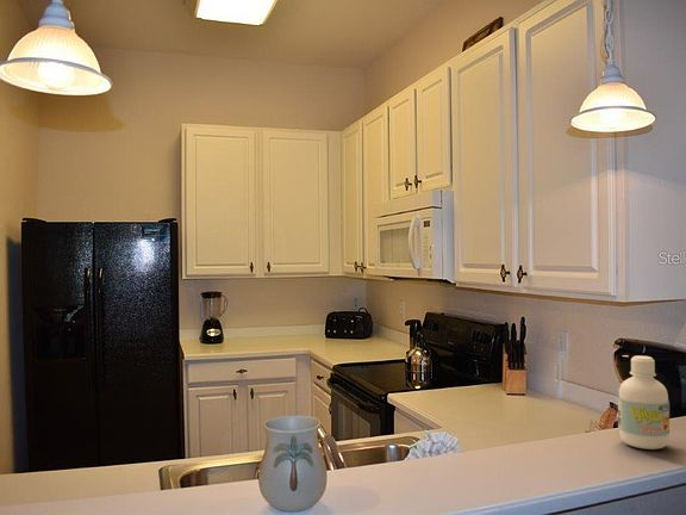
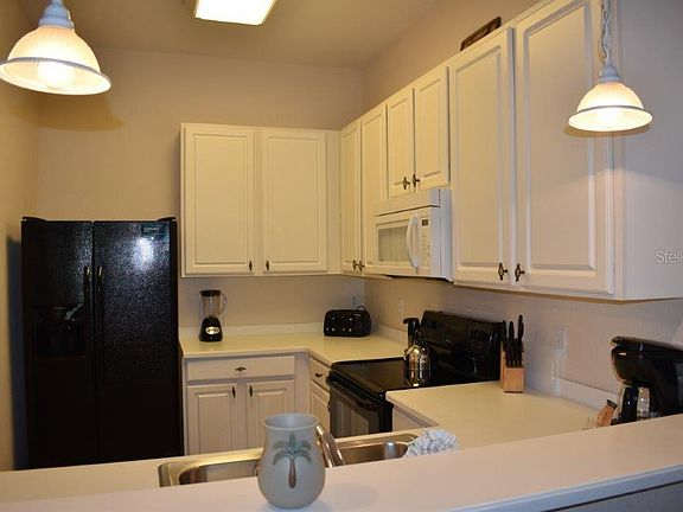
- bottle (643, 401)
